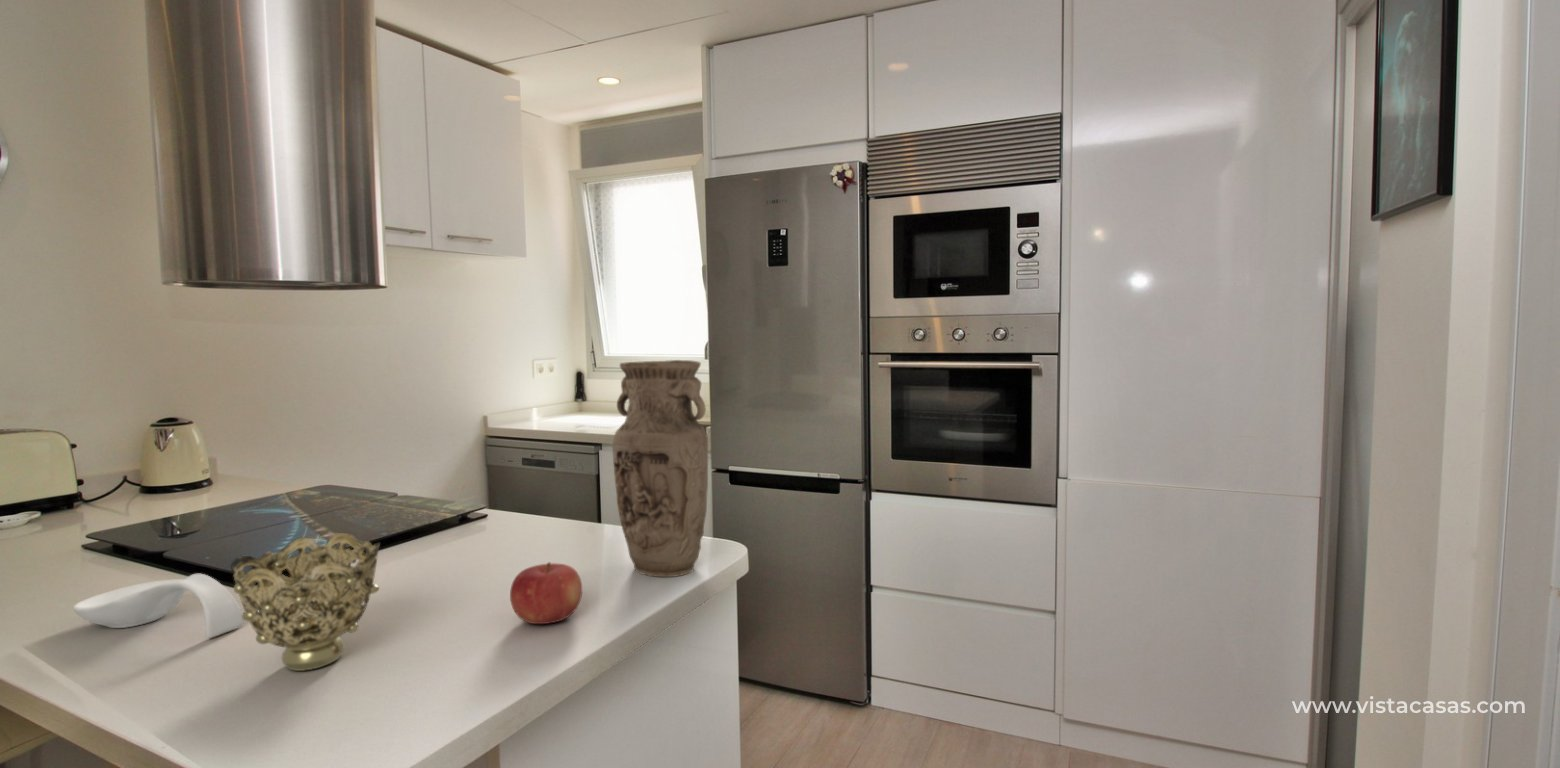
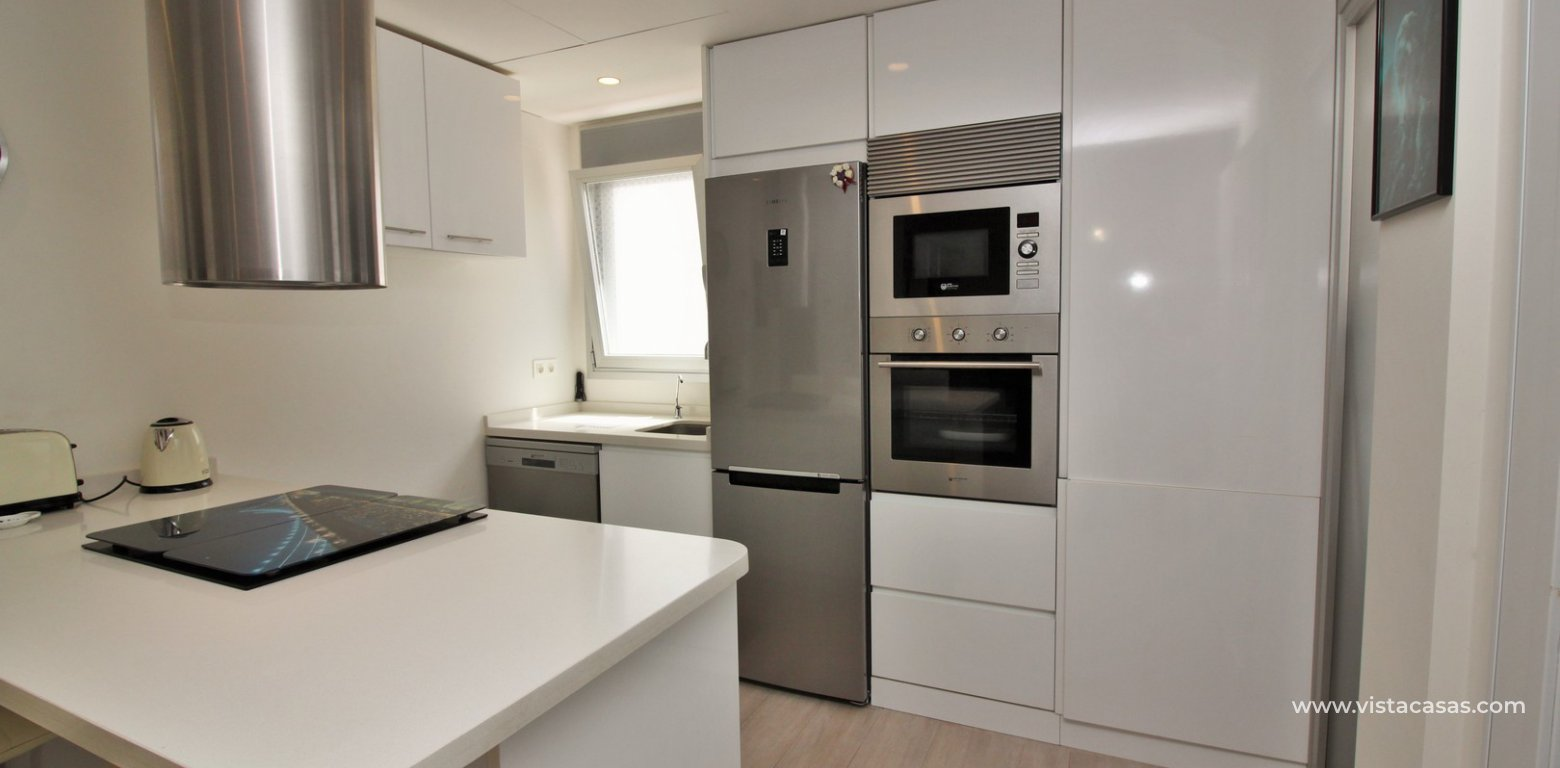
- fruit (546, 589)
- decorative bowl (311, 605)
- vase (662, 465)
- spoon rest (163, 598)
